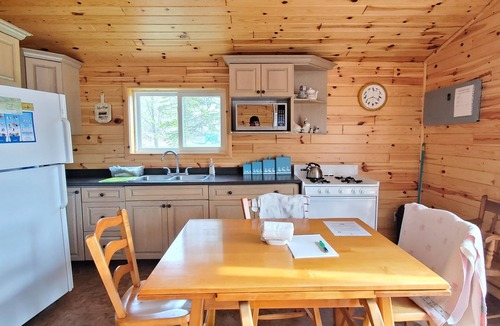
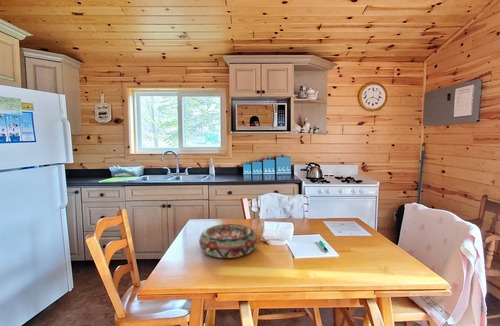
+ decorative bowl (228, 240)
